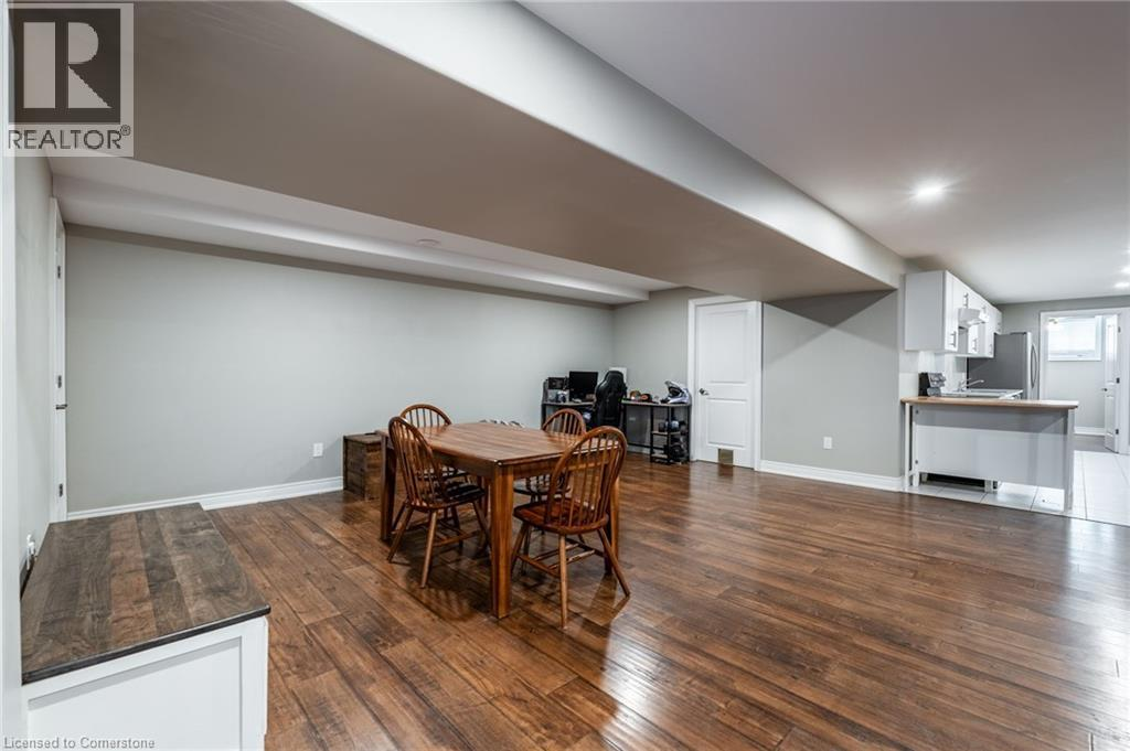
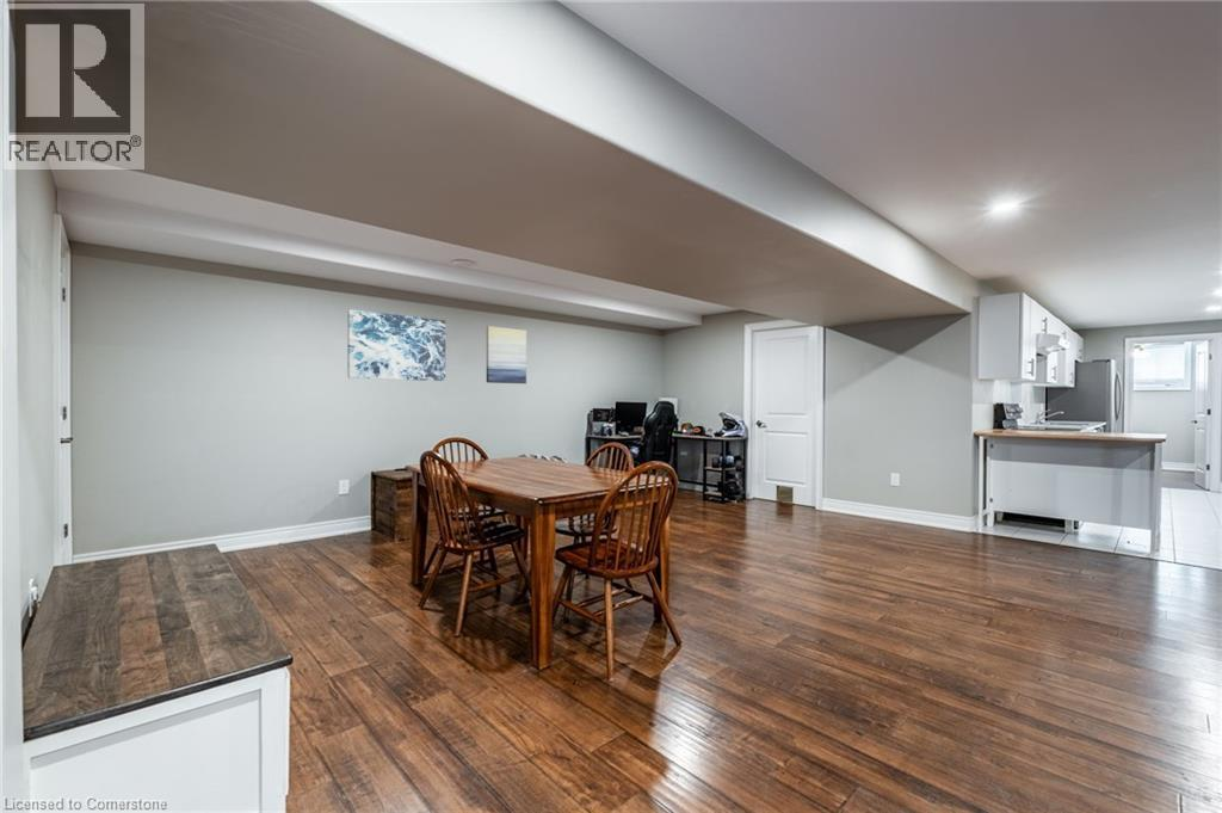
+ wall art (399, 347)
+ wall art (506, 356)
